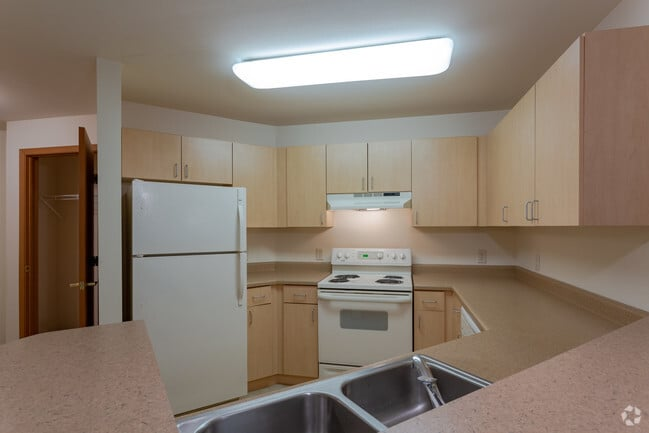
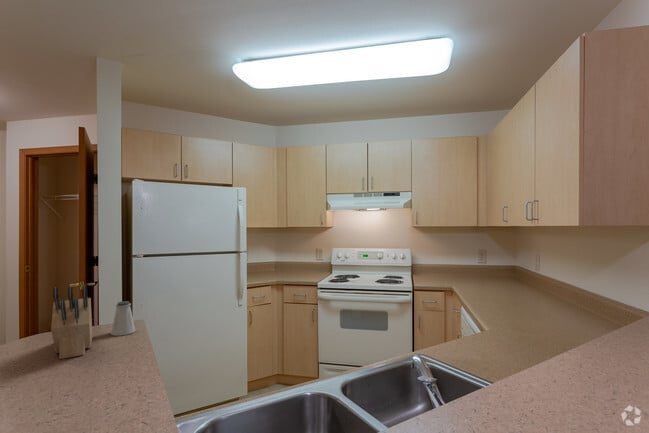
+ saltshaker (123, 317)
+ knife block (73, 315)
